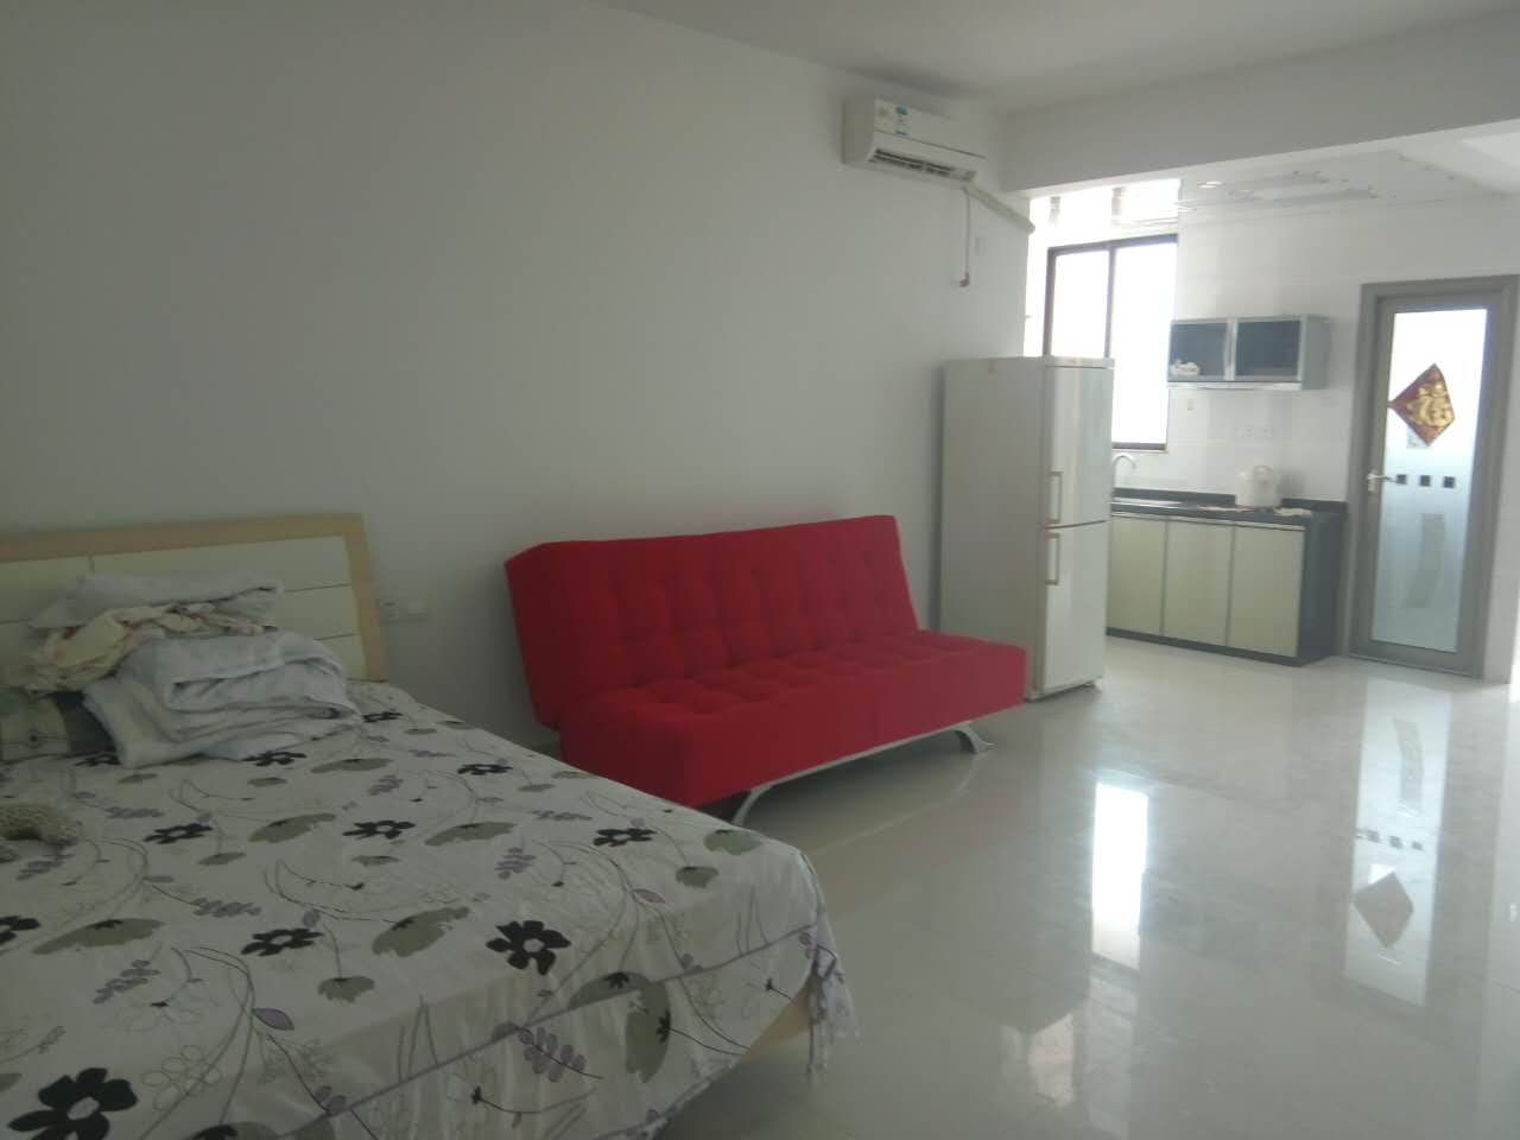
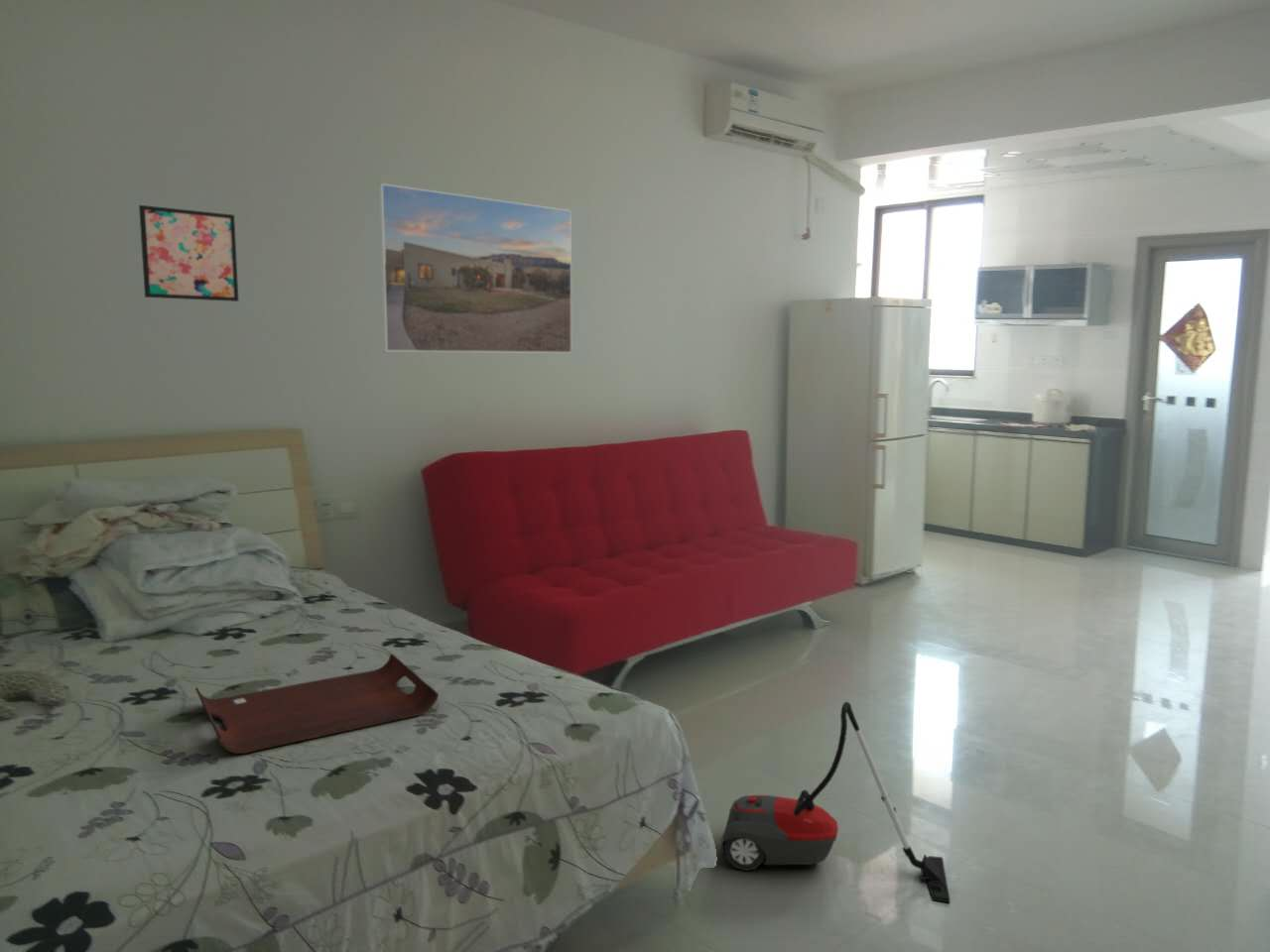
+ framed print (483, 276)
+ serving tray (317, 698)
+ wall art (190, 255)
+ vacuum cleaner (828, 781)
